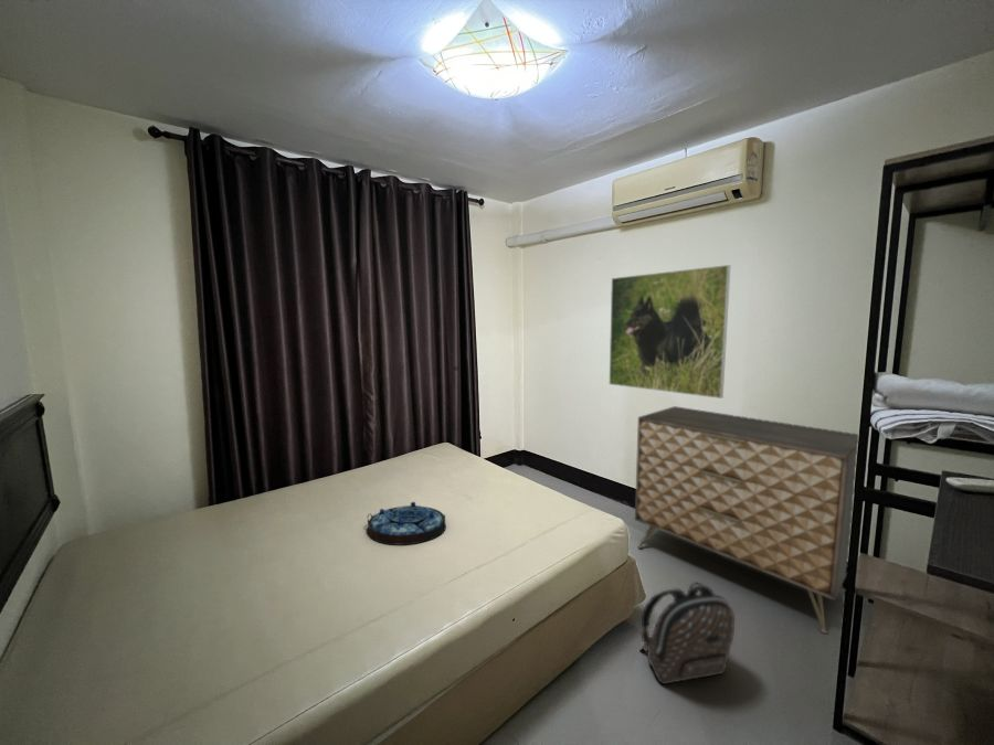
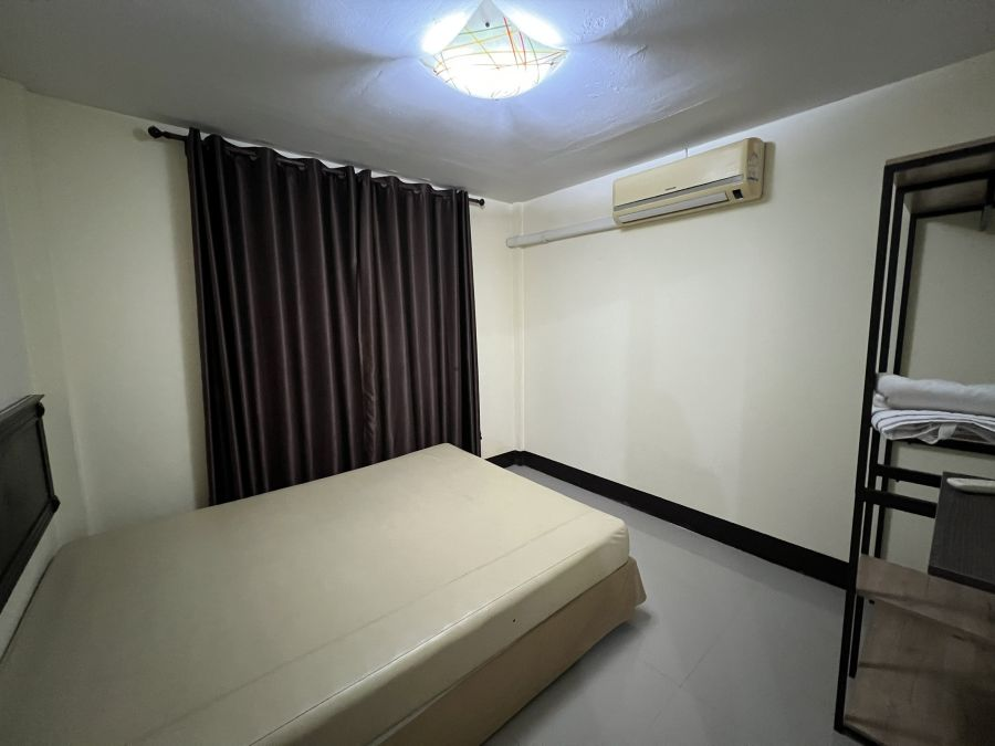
- dresser (736, 498)
- serving tray (406, 519)
- backpack (687, 624)
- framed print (662, 332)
